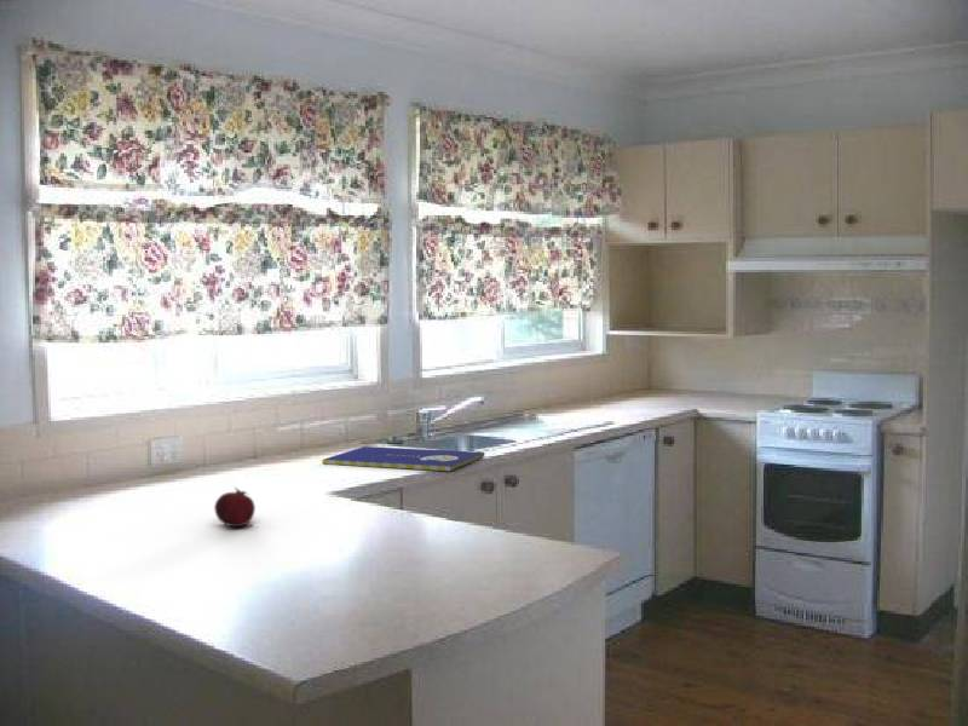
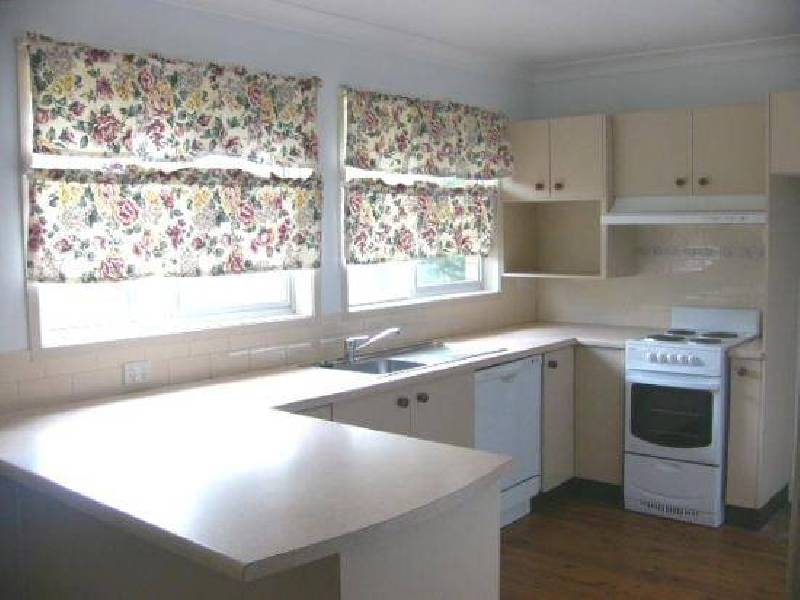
- booklet (404, 457)
- fruit (236, 507)
